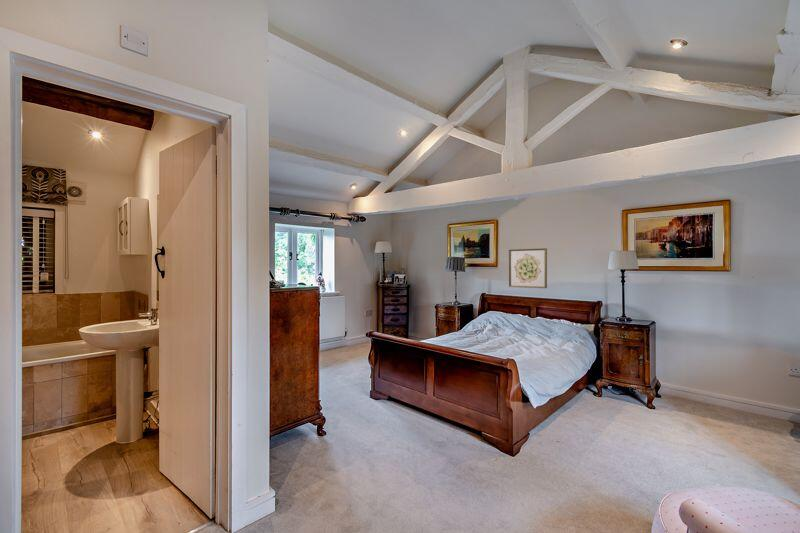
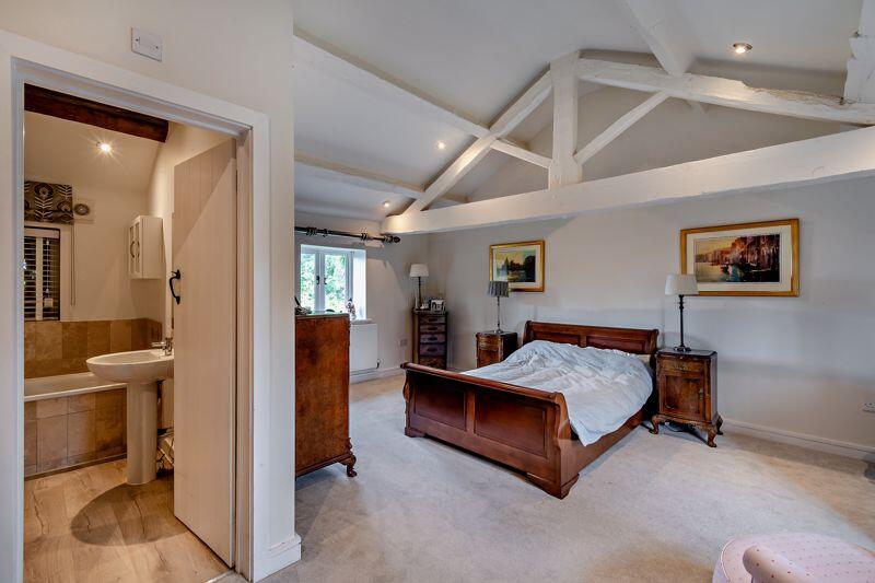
- wall art (527, 268)
